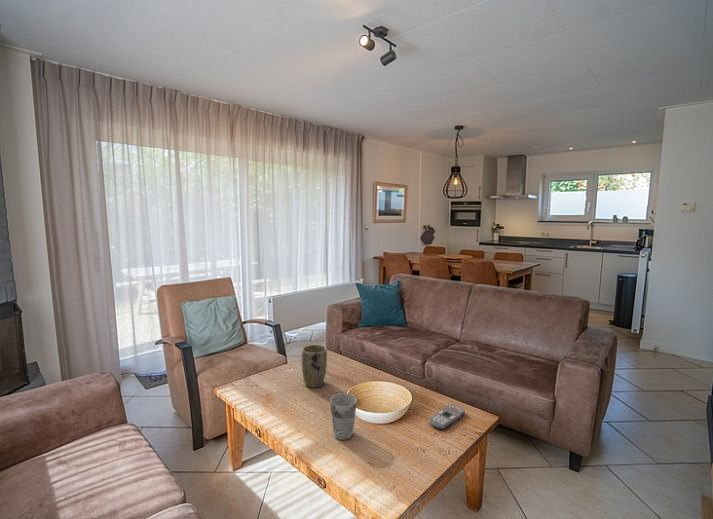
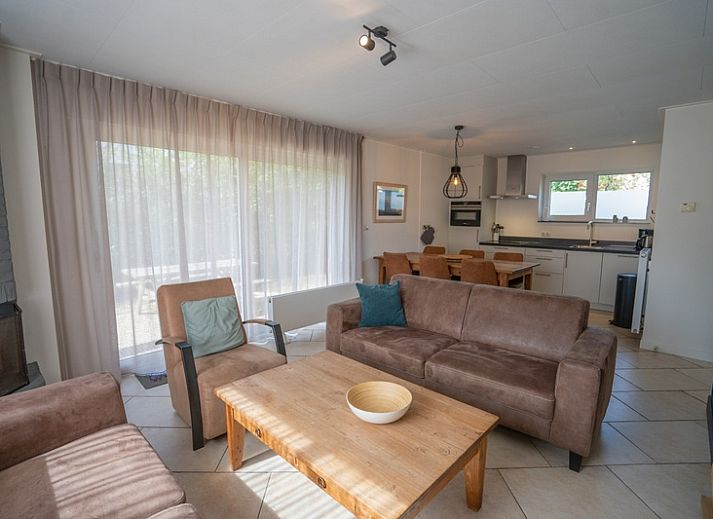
- cup (343, 417)
- remote control (446, 416)
- plant pot (314, 366)
